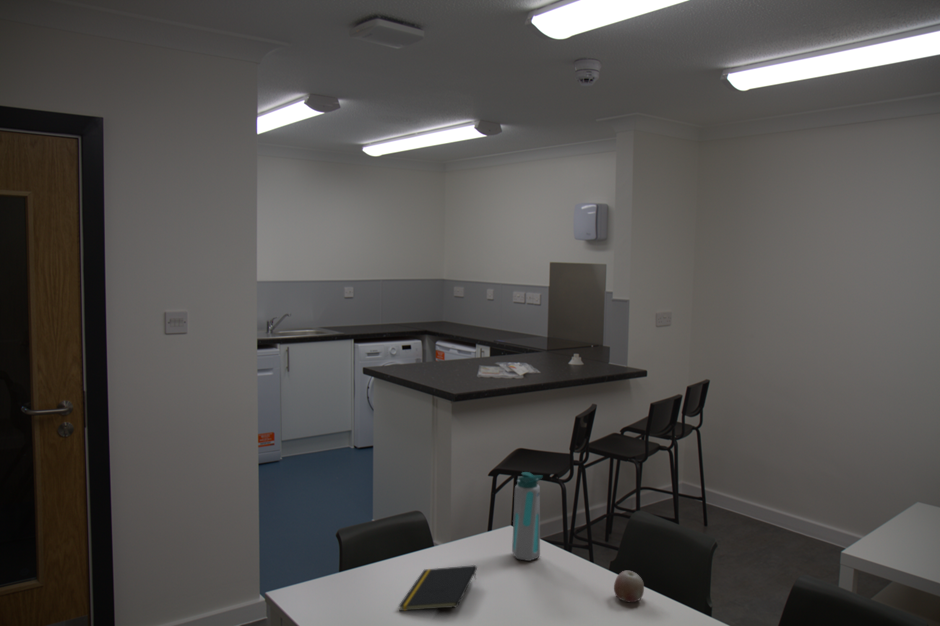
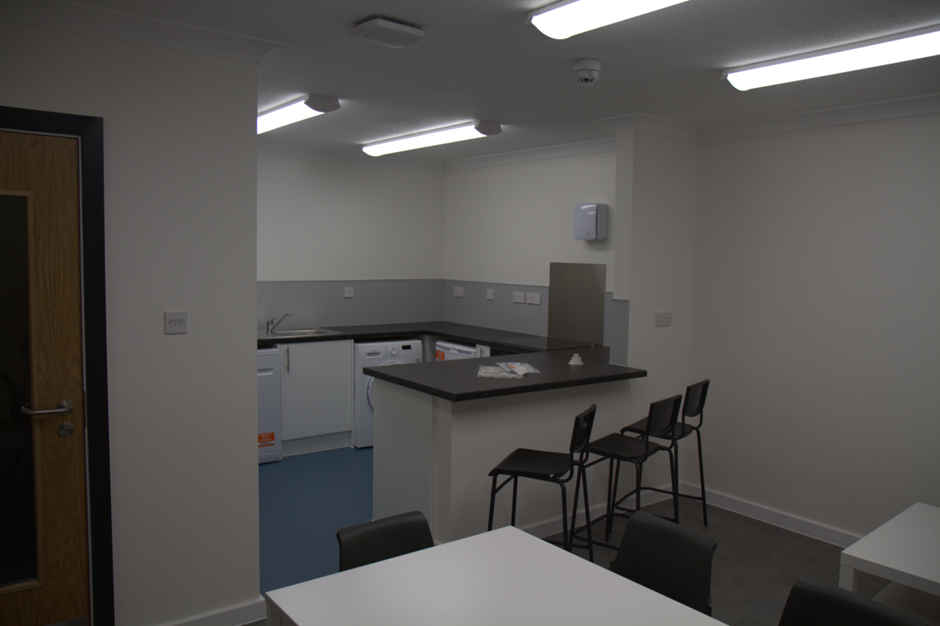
- water bottle (528, 514)
- apple (628, 585)
- notepad (439, 587)
